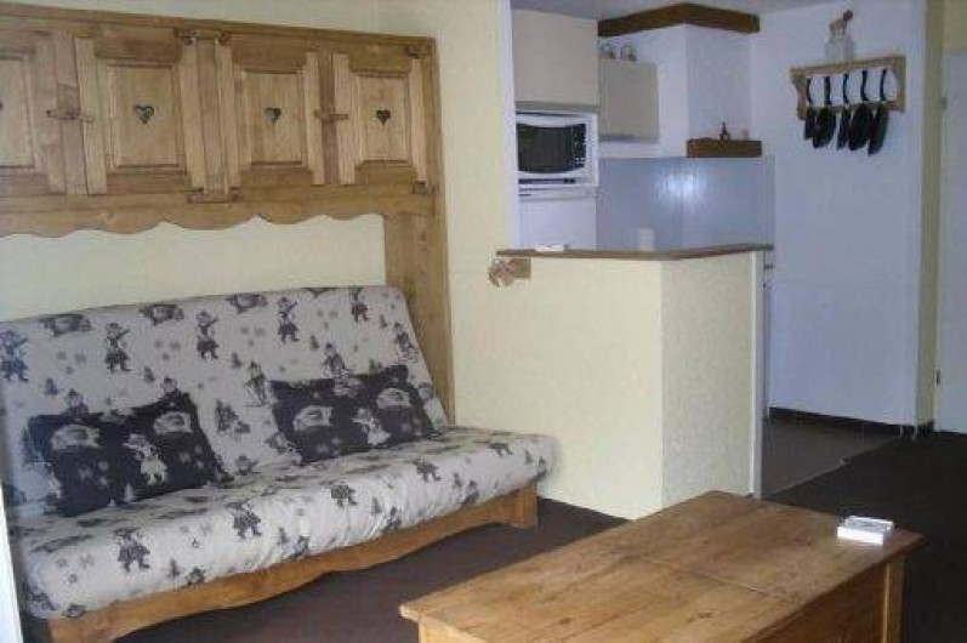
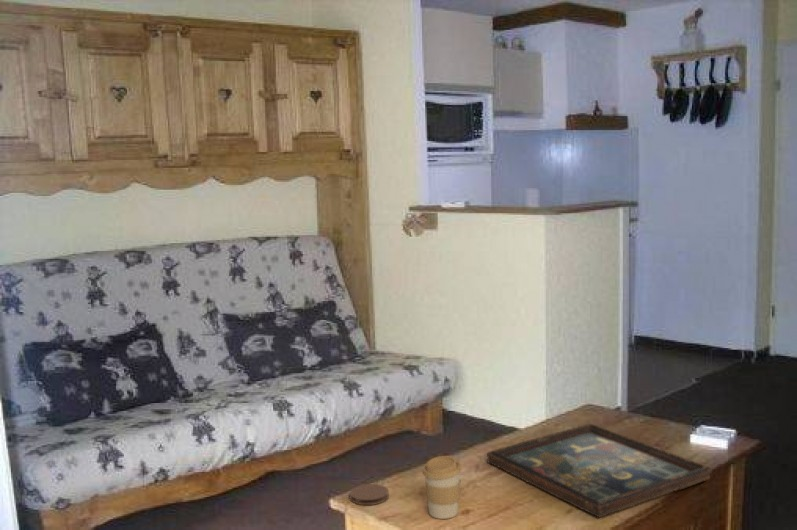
+ coaster (369, 494)
+ decorative tray (594, 464)
+ coffee cup (442, 486)
